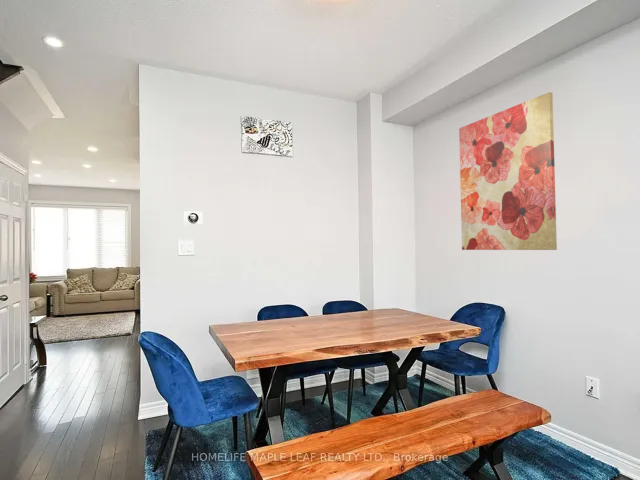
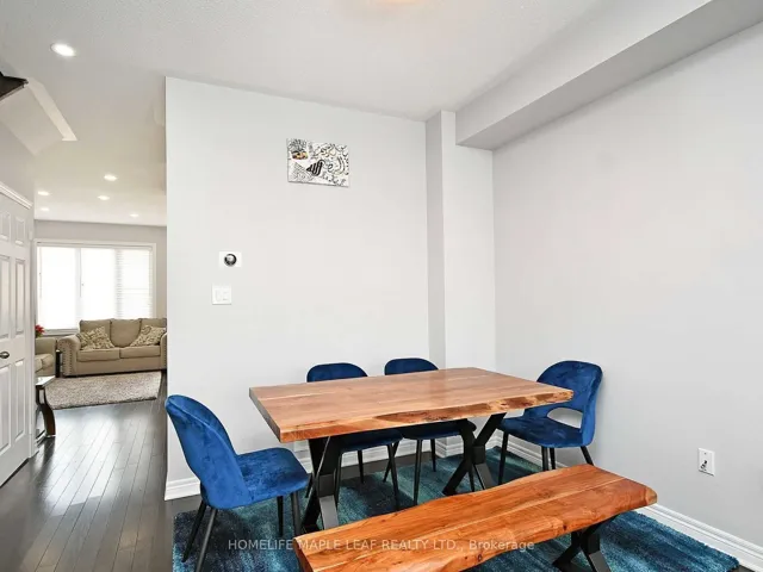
- wall art (501, 181)
